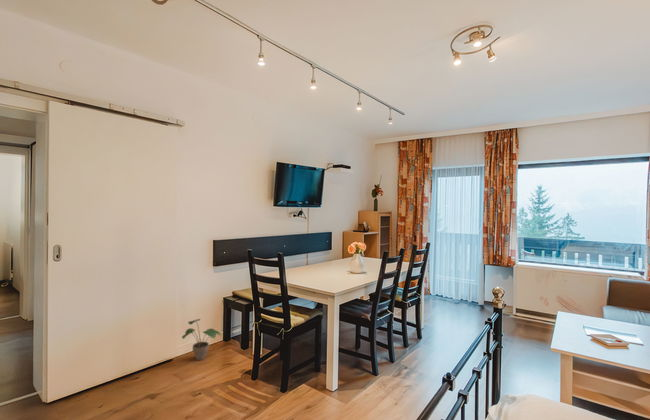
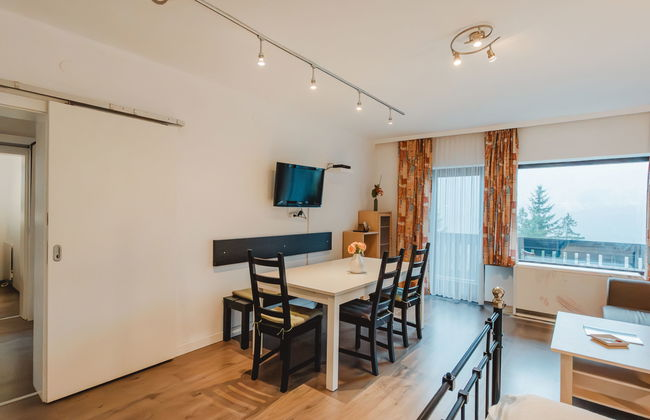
- potted plant (200, 340)
